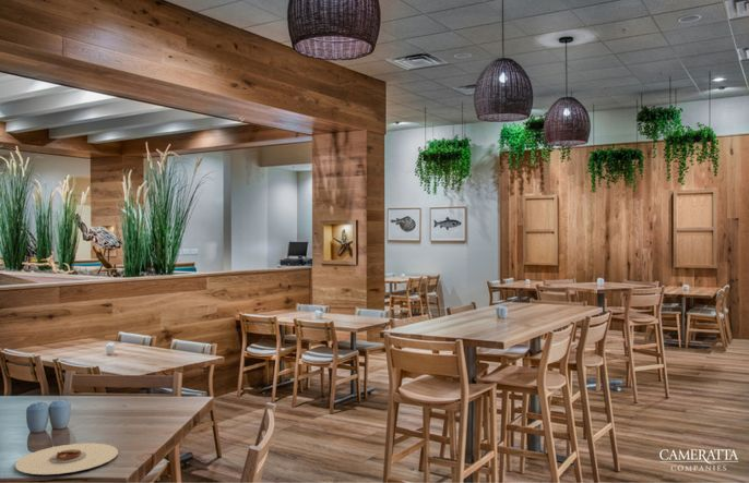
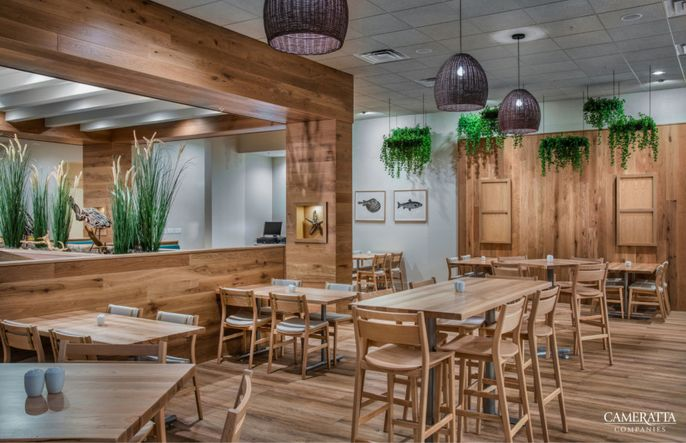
- plate (68, 455)
